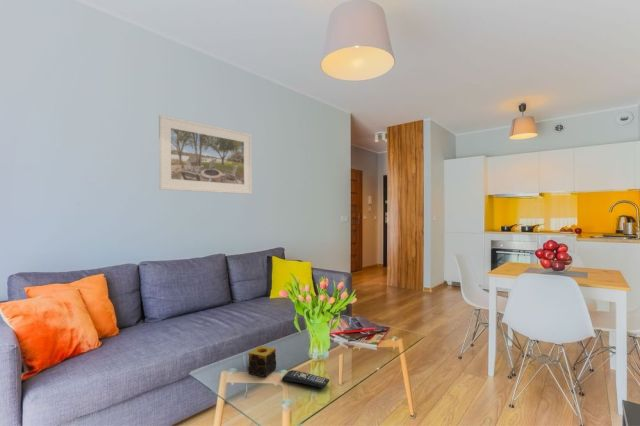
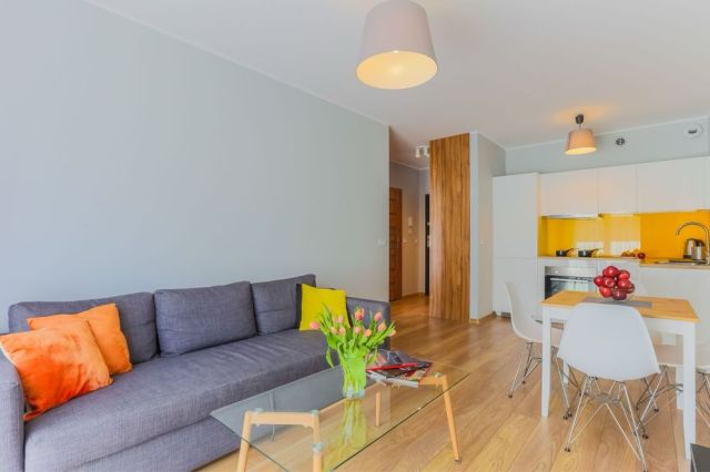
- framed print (210, 158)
- candle (262, 360)
- remote control (305, 378)
